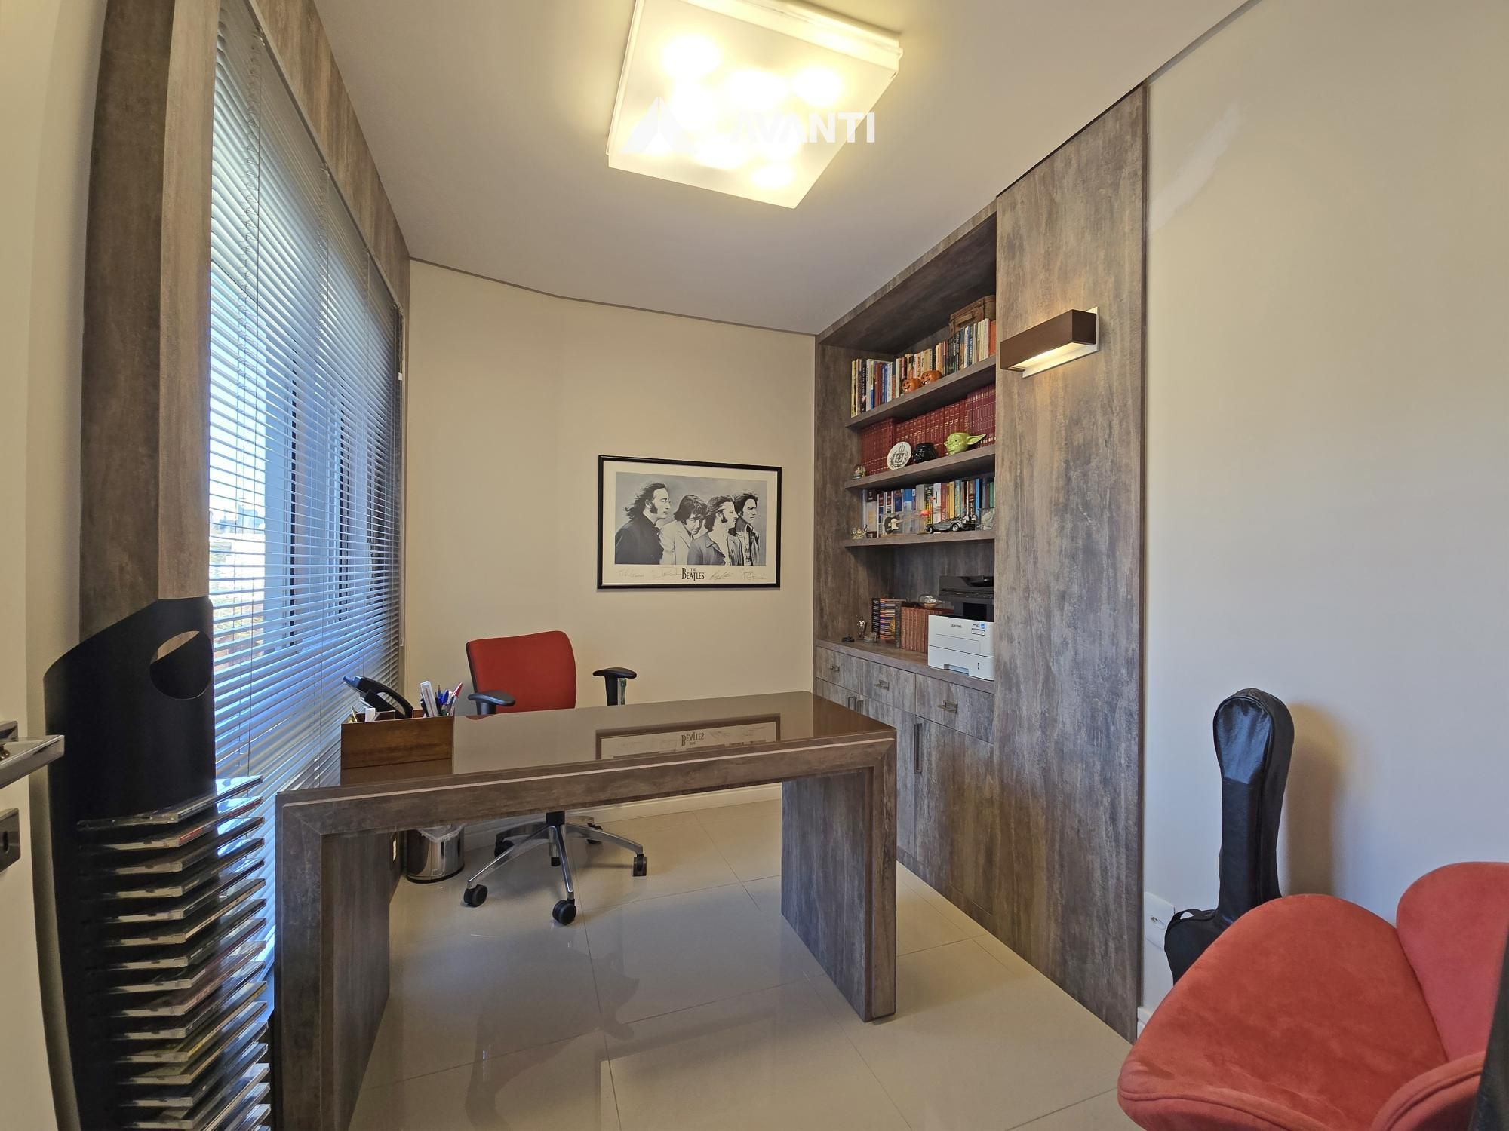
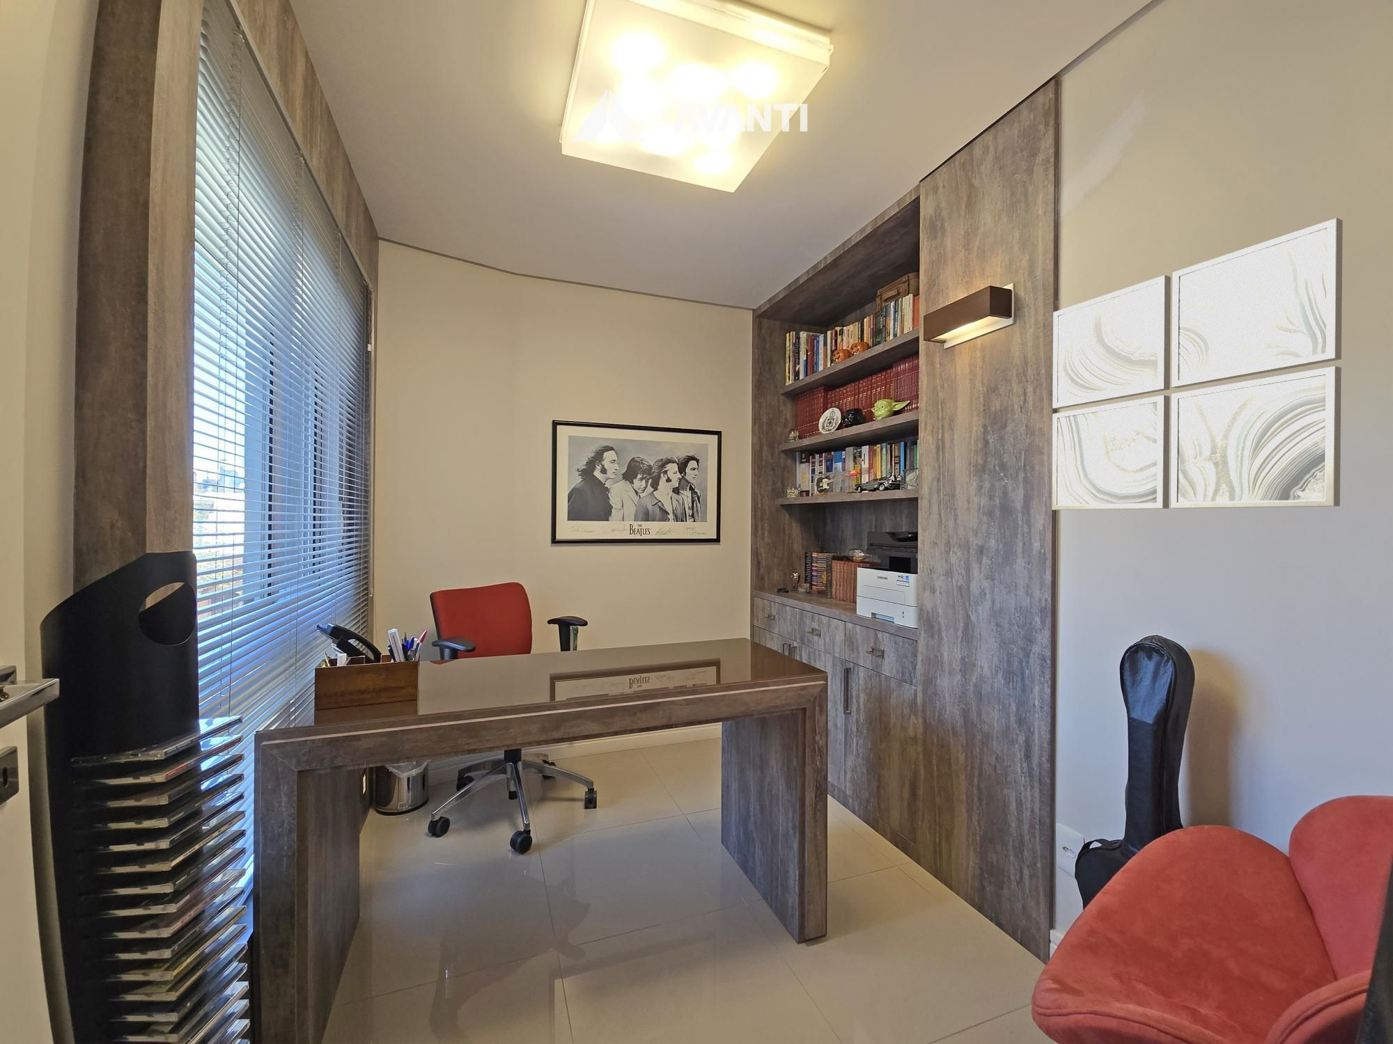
+ wall art (1169, 389)
